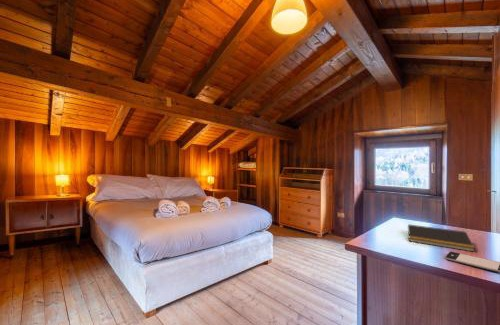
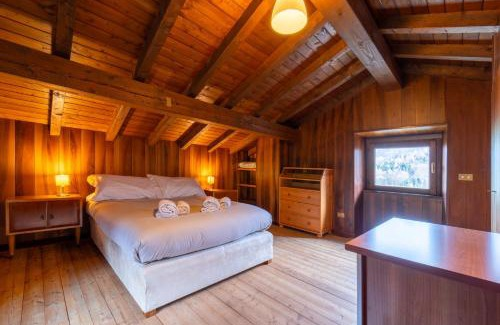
- smartphone (473, 261)
- notepad (437, 236)
